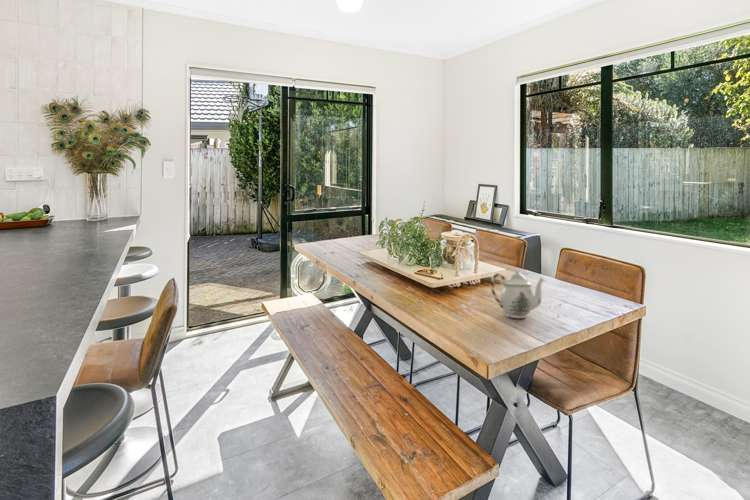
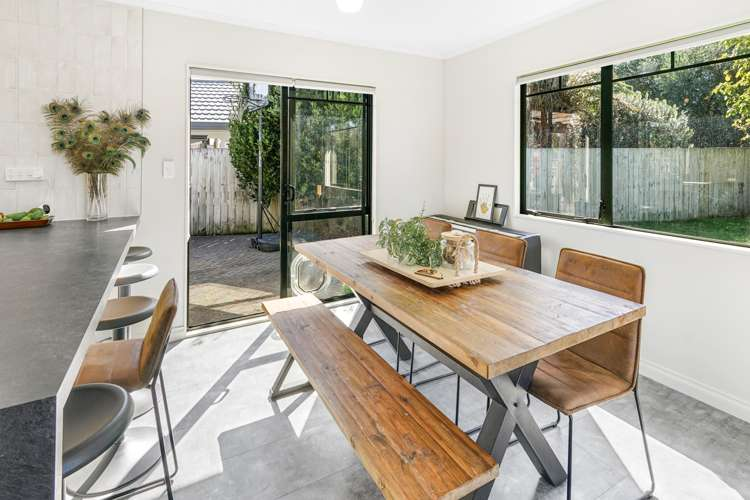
- teapot (517, 292)
